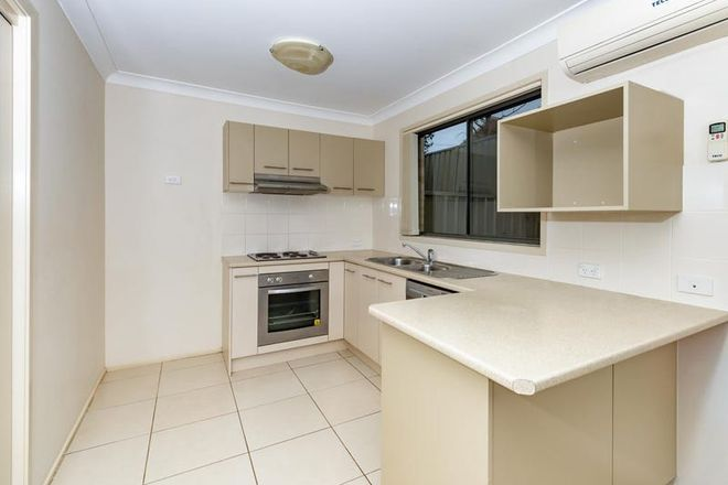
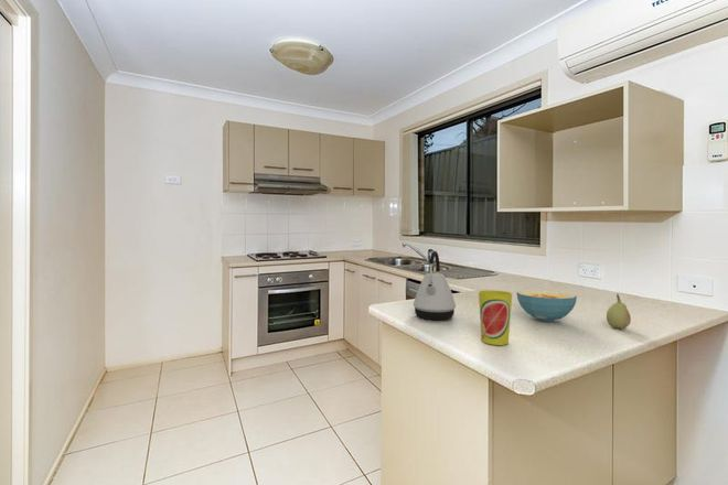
+ cup (494, 316)
+ kettle (433, 283)
+ cereal bowl (545, 306)
+ fruit (618, 311)
